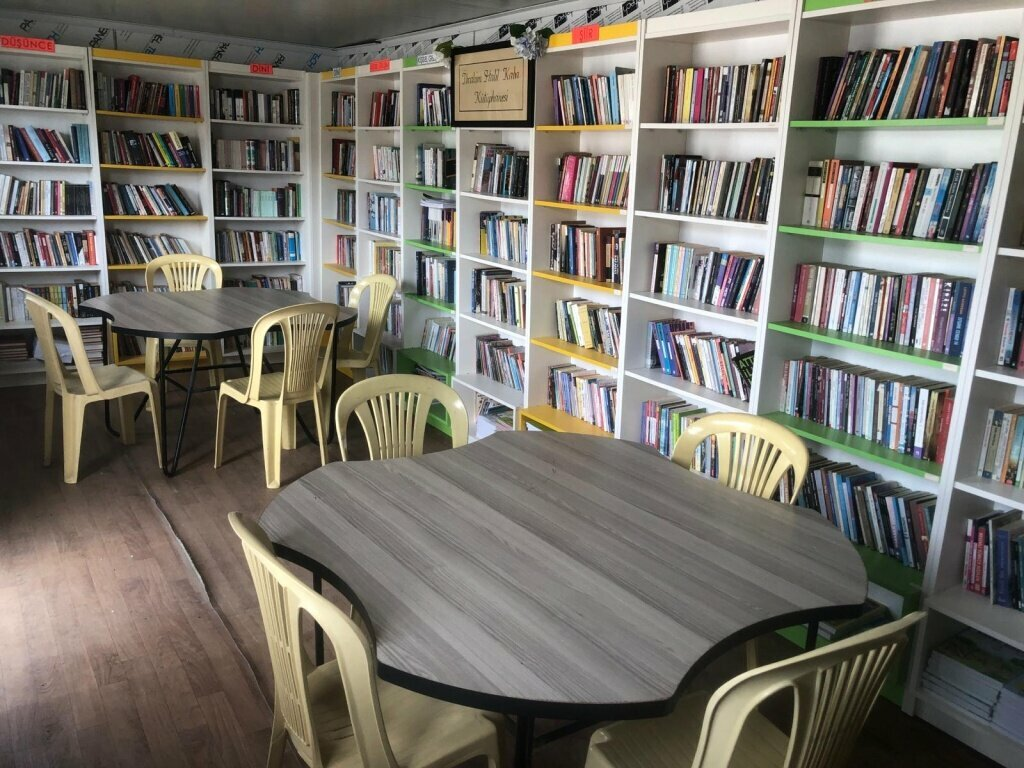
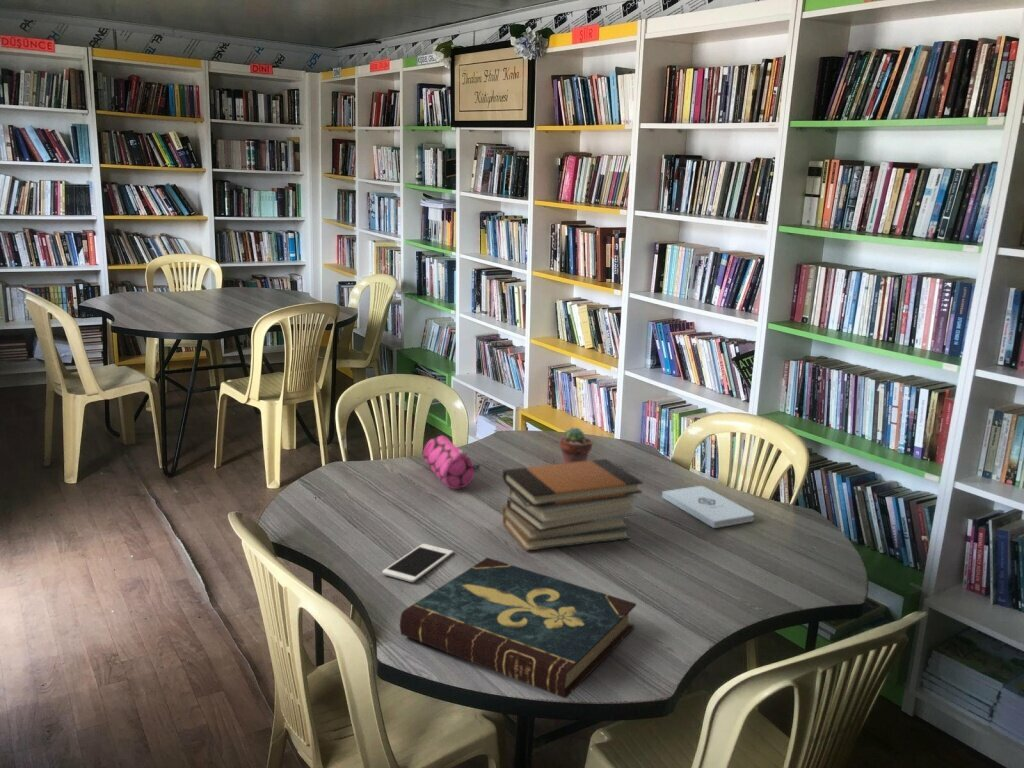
+ potted succulent (575, 448)
+ book stack (570, 503)
+ book (520, 620)
+ cell phone (418, 562)
+ notepad (707, 505)
+ pencil case (448, 459)
